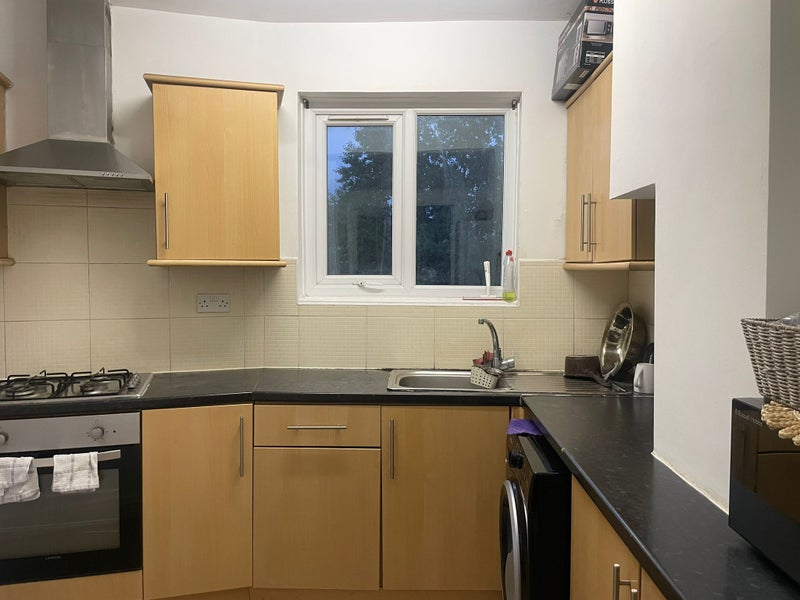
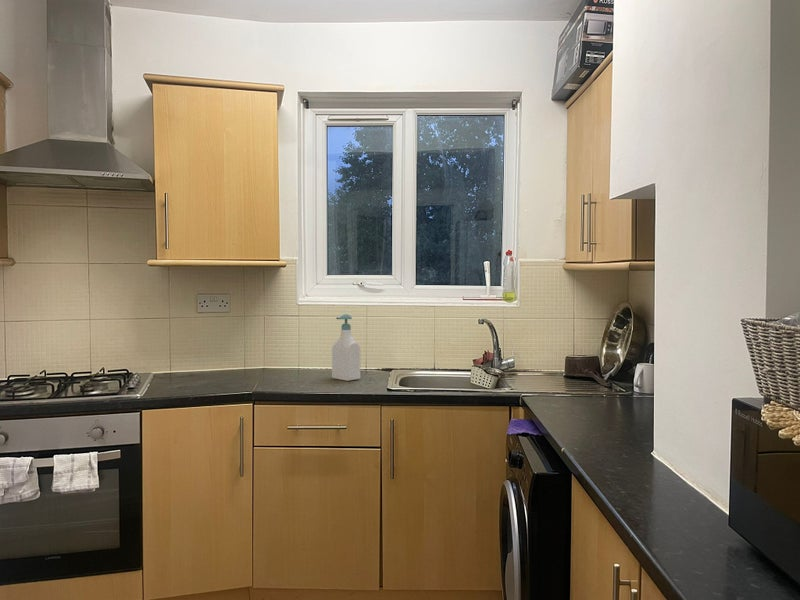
+ soap bottle (344, 346)
